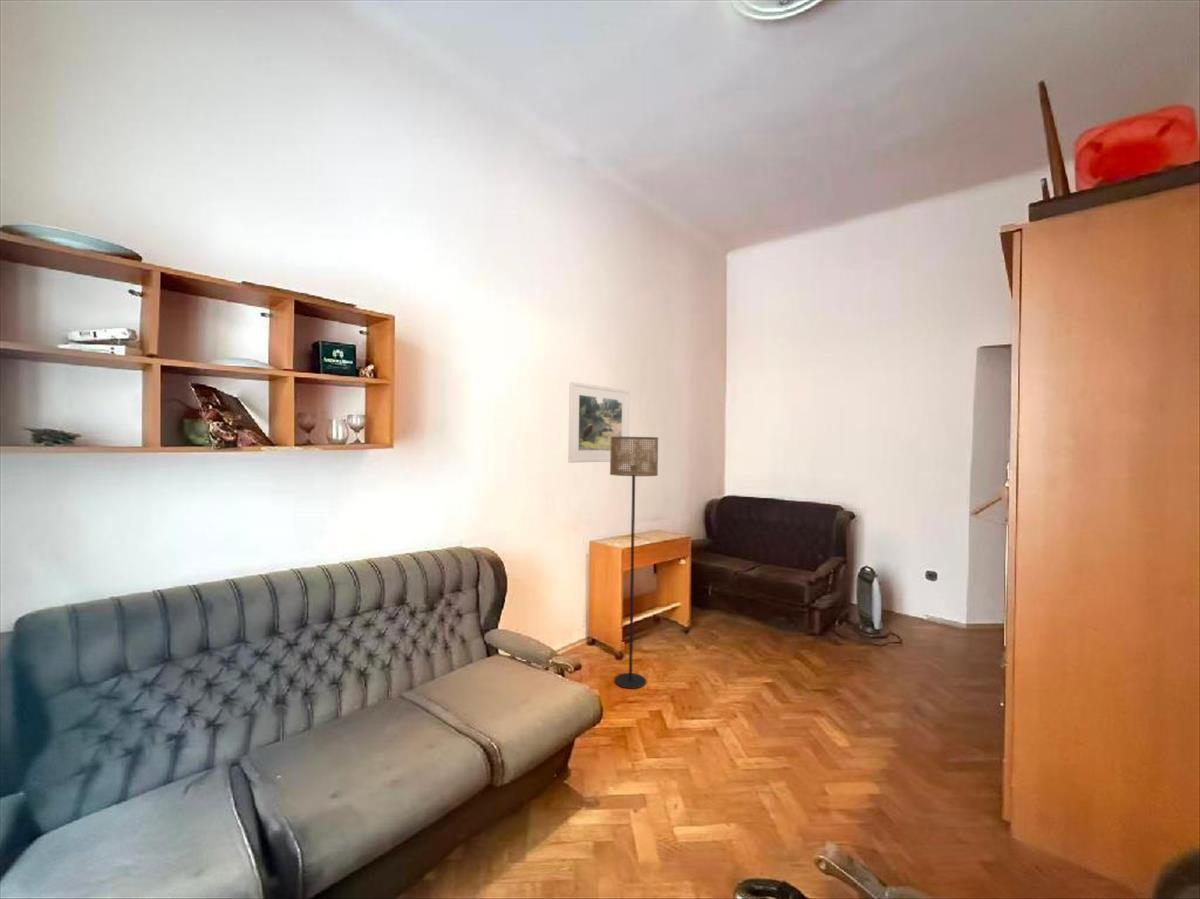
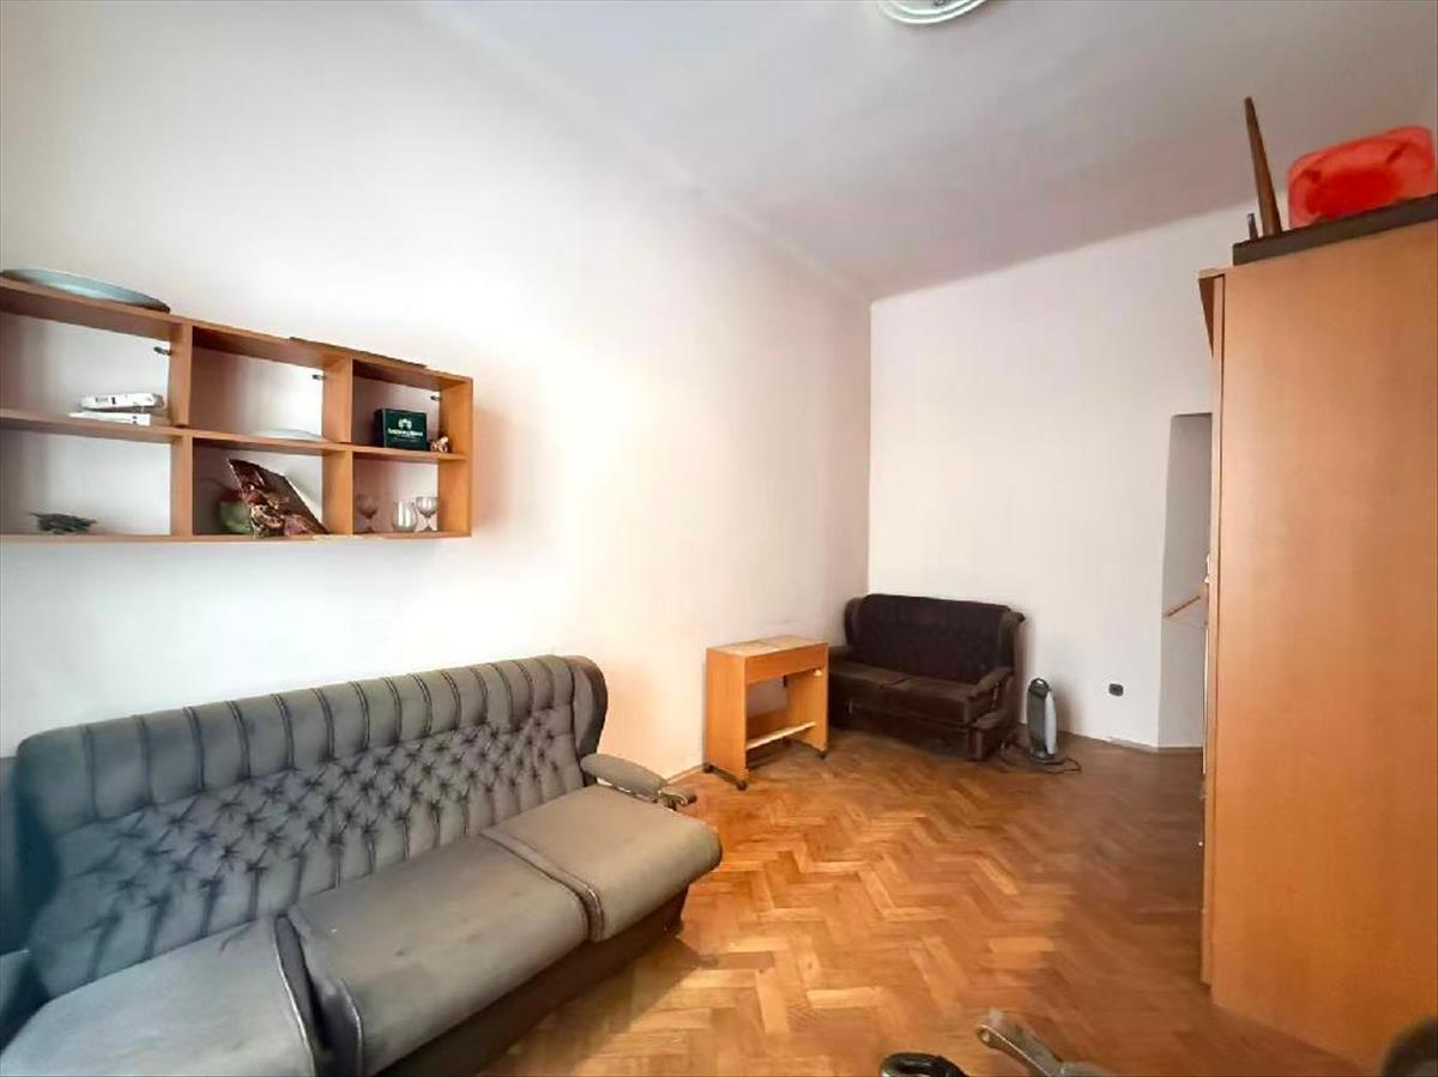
- floor lamp (632, 559)
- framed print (600, 424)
